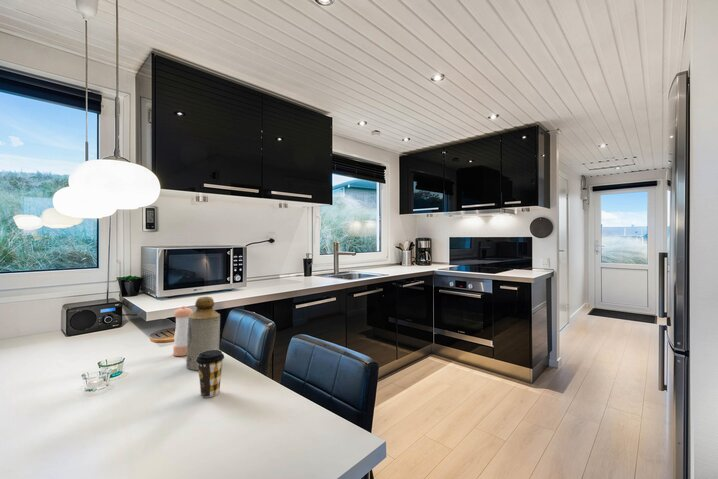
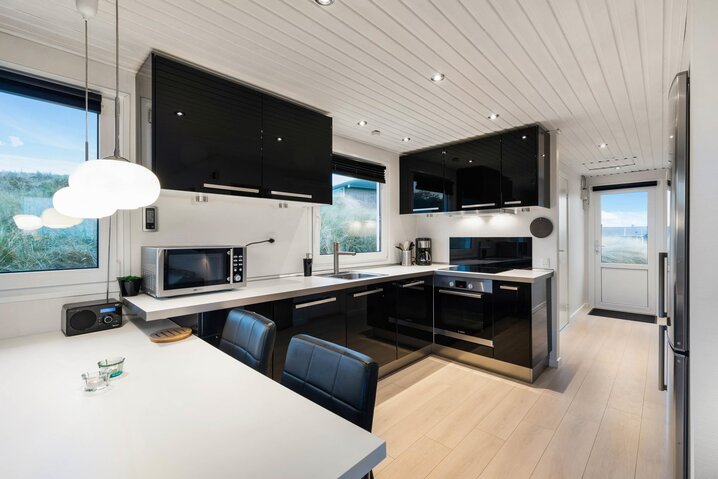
- coffee cup (210, 373)
- pepper shaker (183, 329)
- bottle (203, 330)
